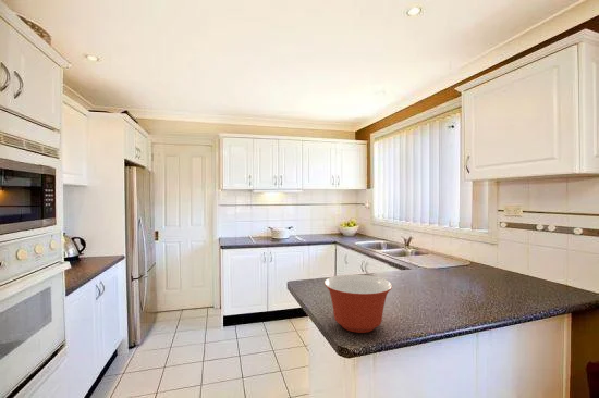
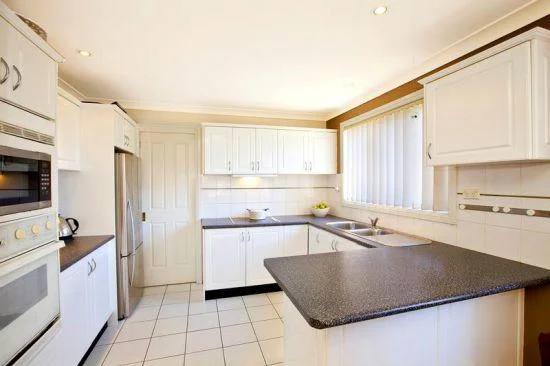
- mixing bowl (357, 303)
